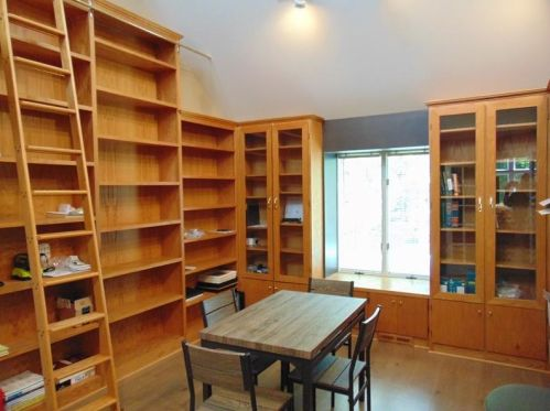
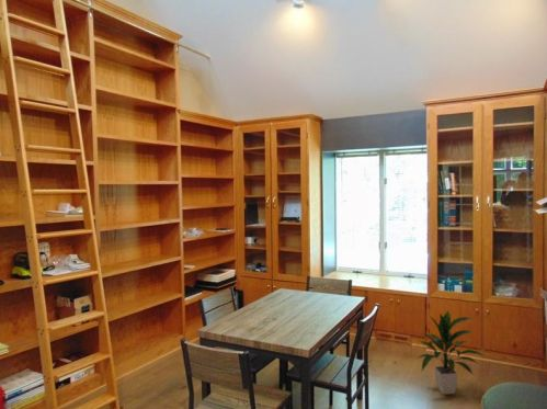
+ indoor plant (445, 350)
